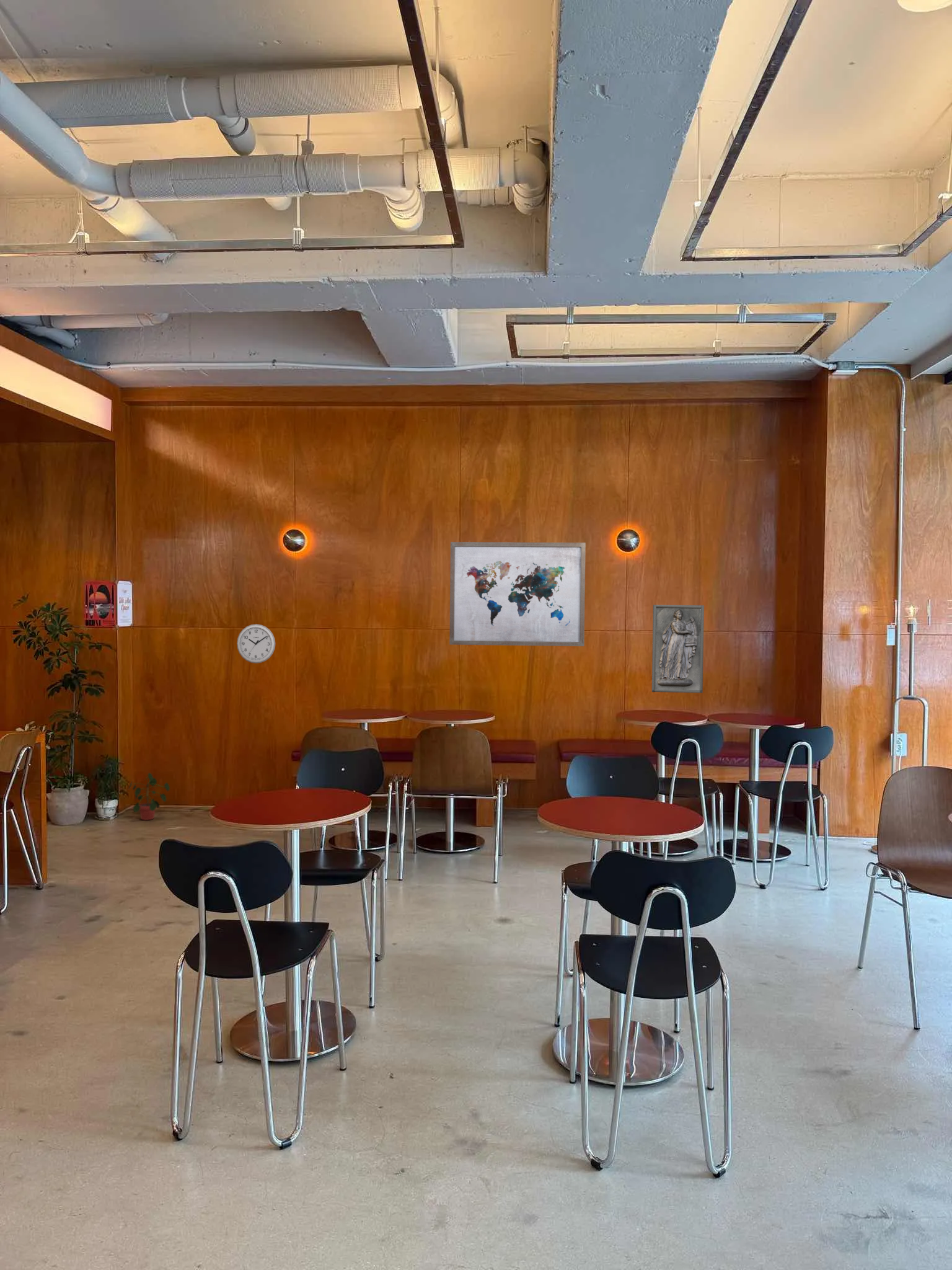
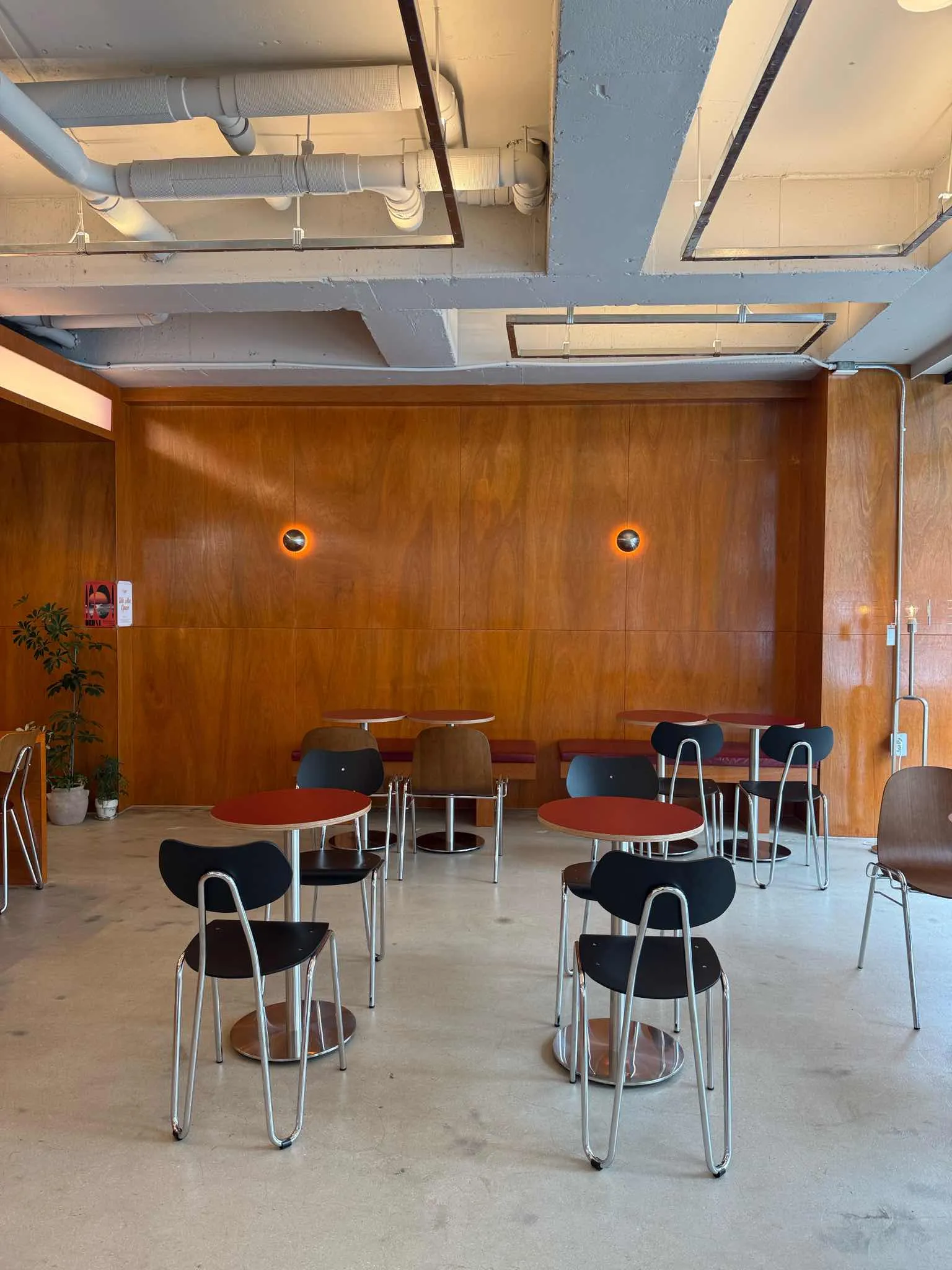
- relief panel (677, 649)
- wall art (517, 593)
- wall clock (255, 644)
- potted plant (150, 794)
